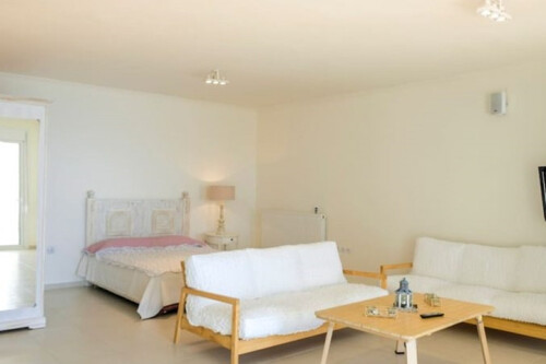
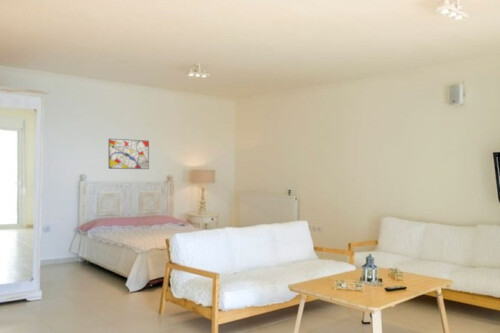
+ wall art (129, 154)
